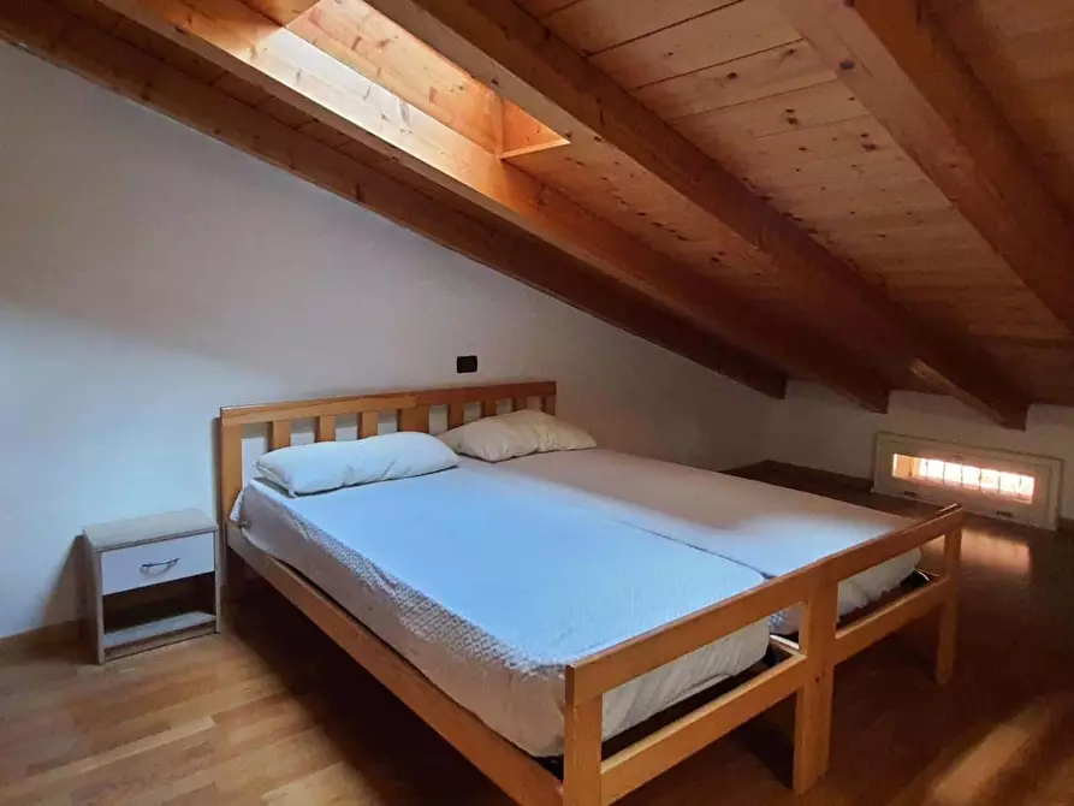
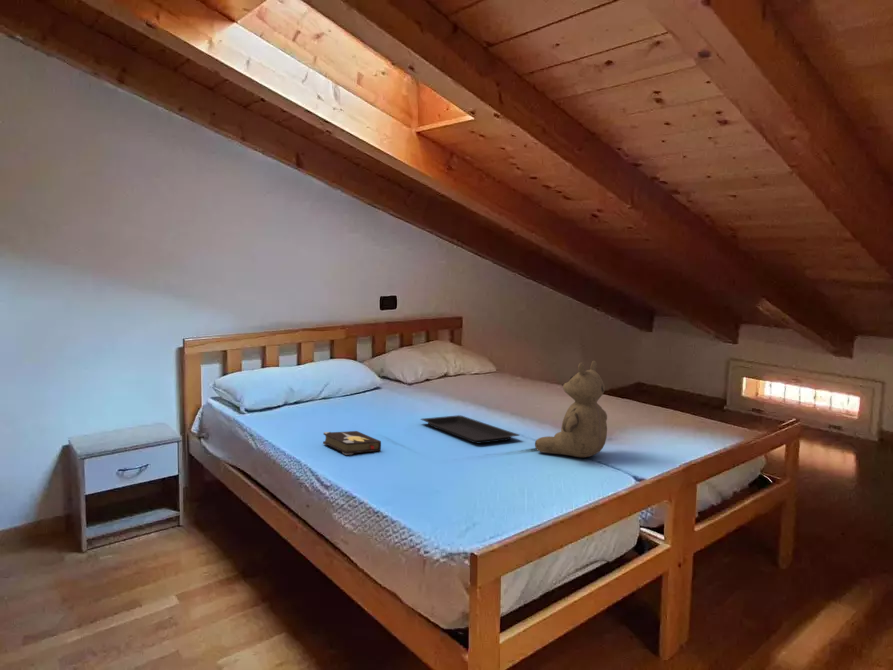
+ serving tray (467, 429)
+ teddy bear (573, 407)
+ hardback book (351, 441)
